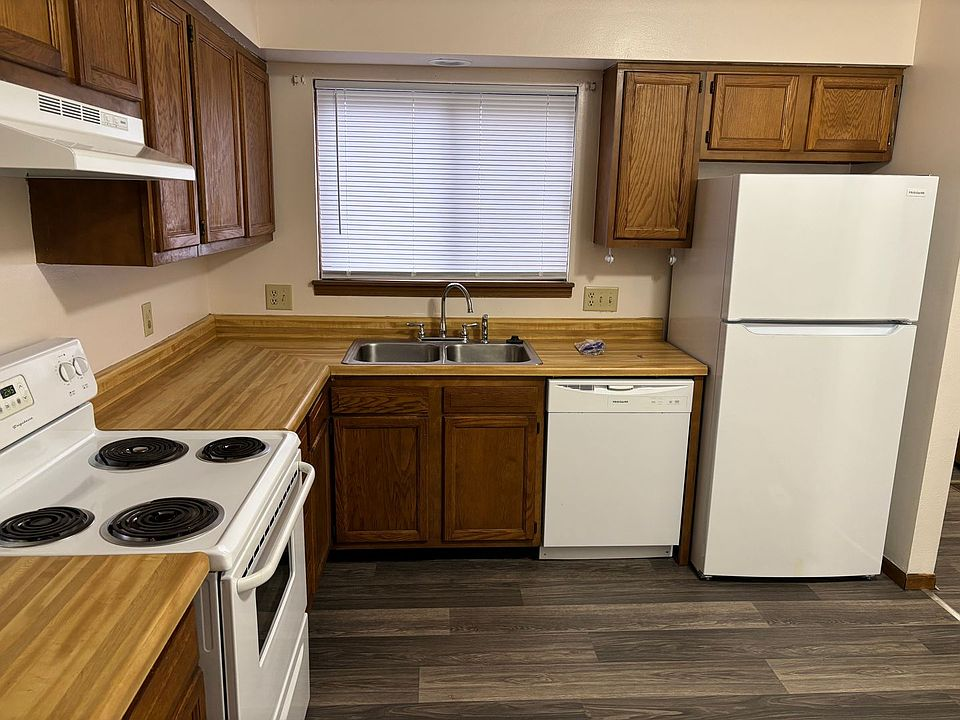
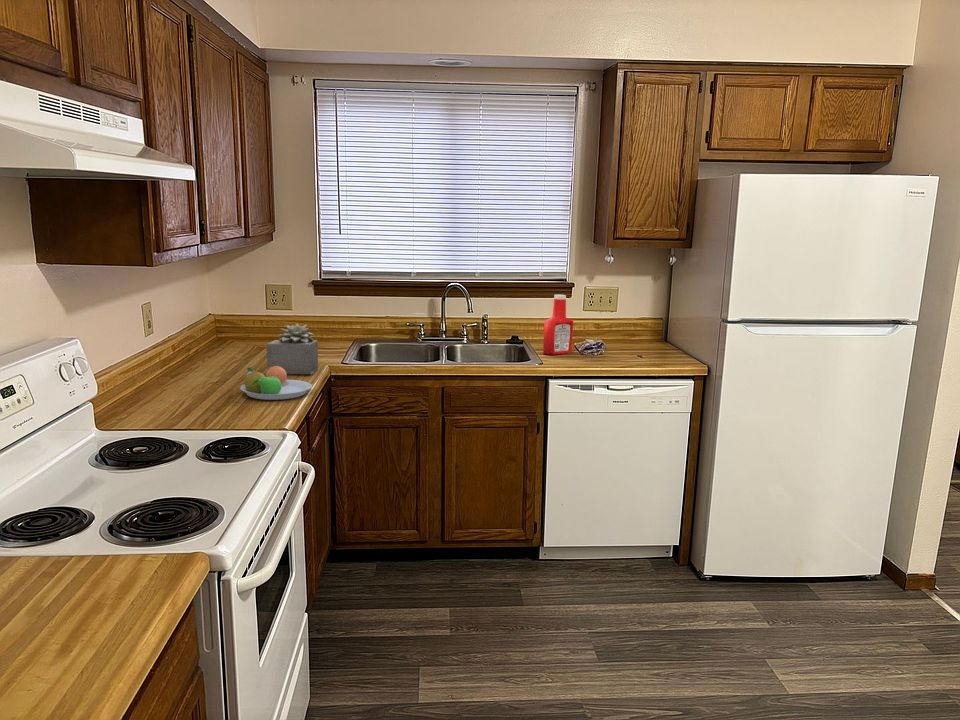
+ succulent plant (293, 348)
+ soap bottle (558, 324)
+ fruit bowl (274, 380)
